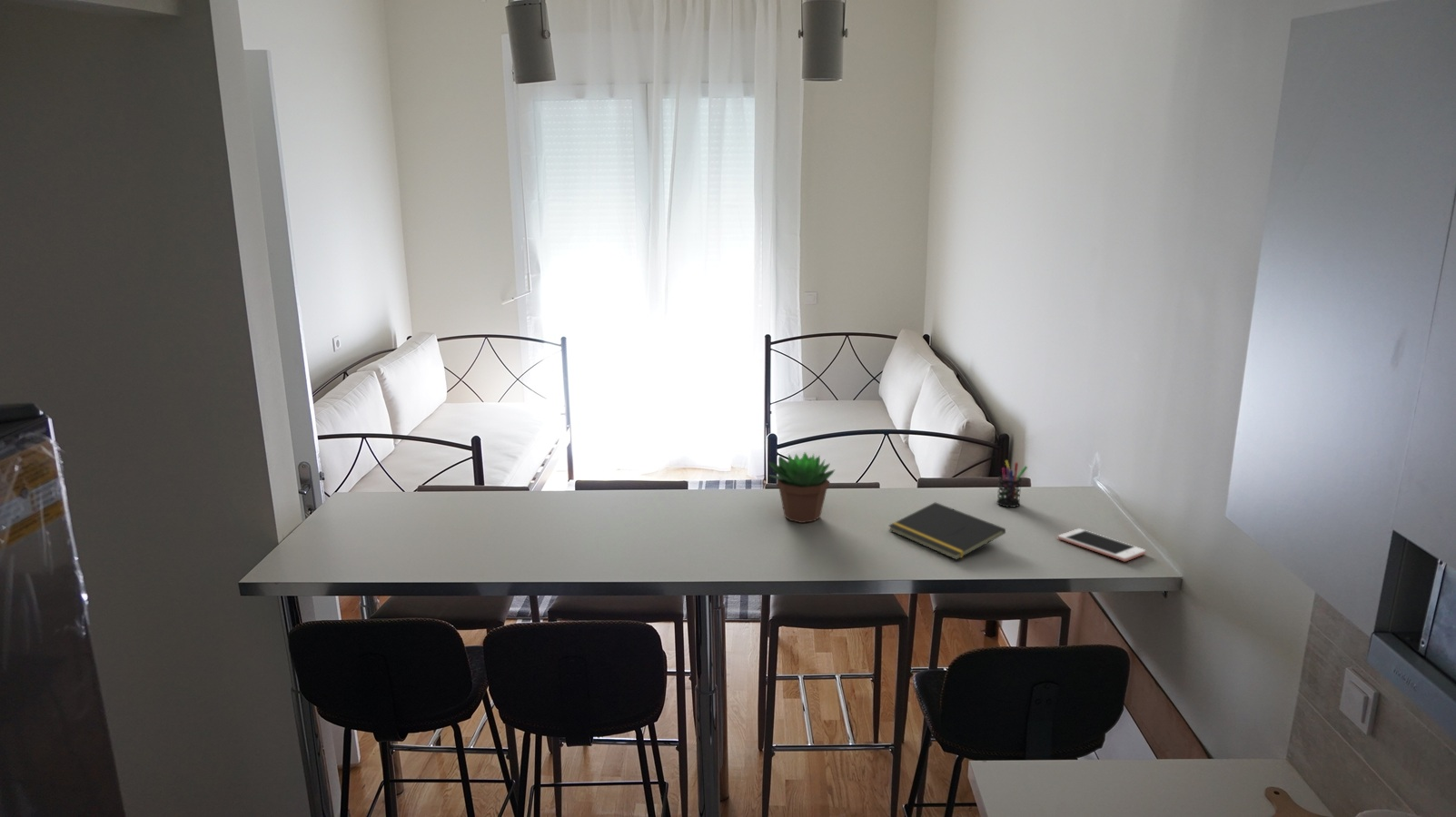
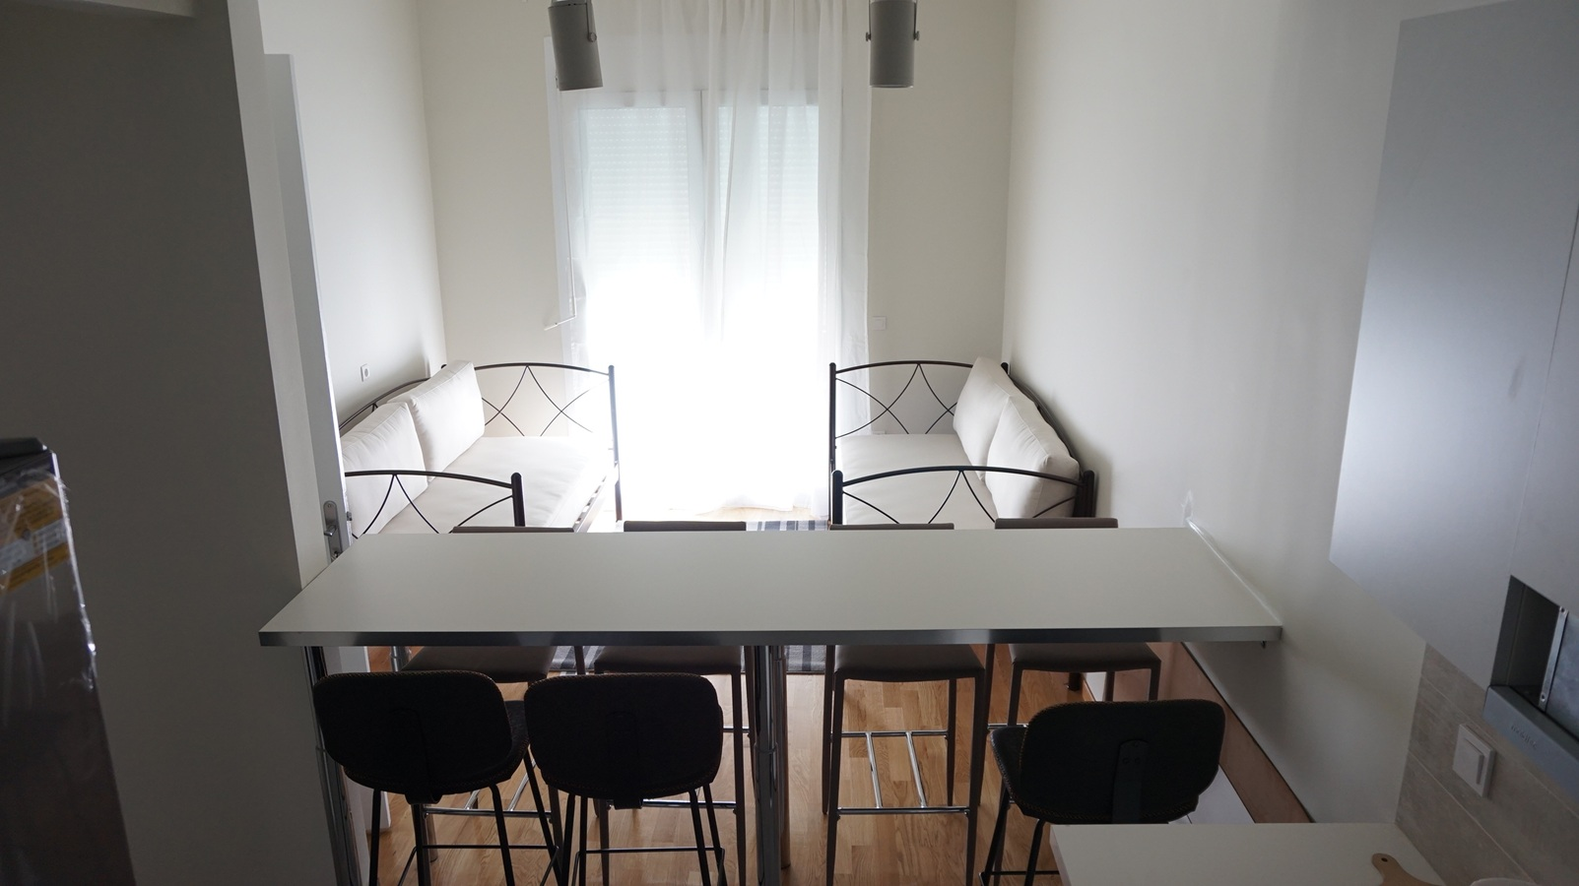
- cell phone (1101, 544)
- pen holder (1013, 481)
- succulent plant (800, 485)
- notepad (945, 529)
